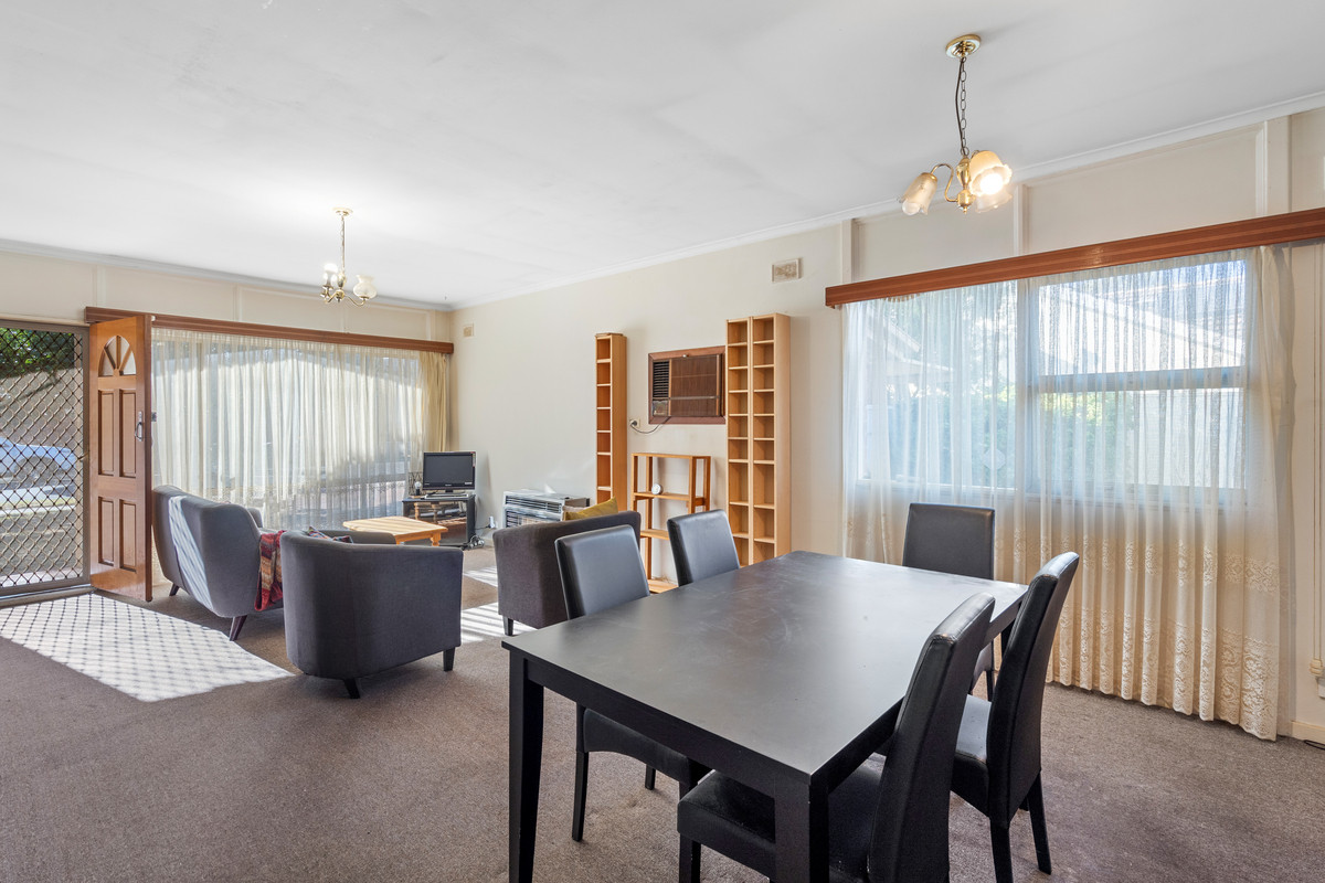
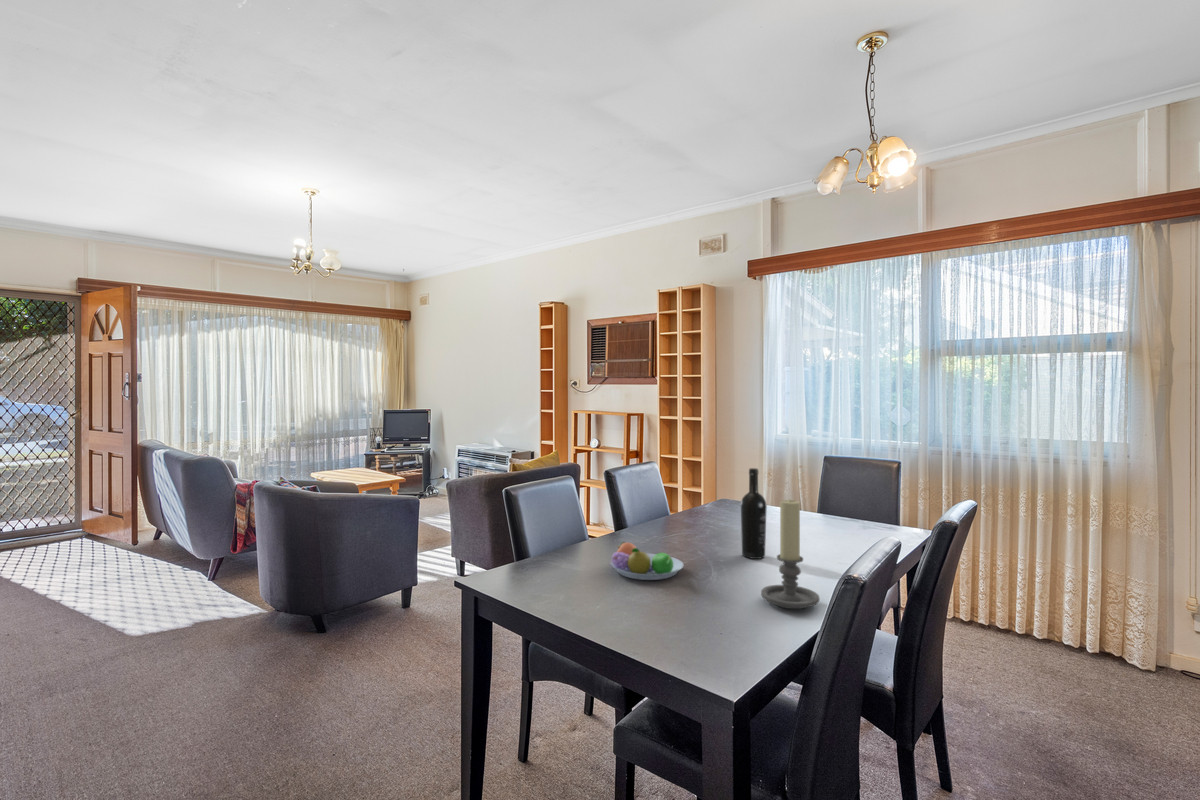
+ fruit bowl (647, 557)
+ candle holder (790, 549)
+ wine bottle (753, 512)
